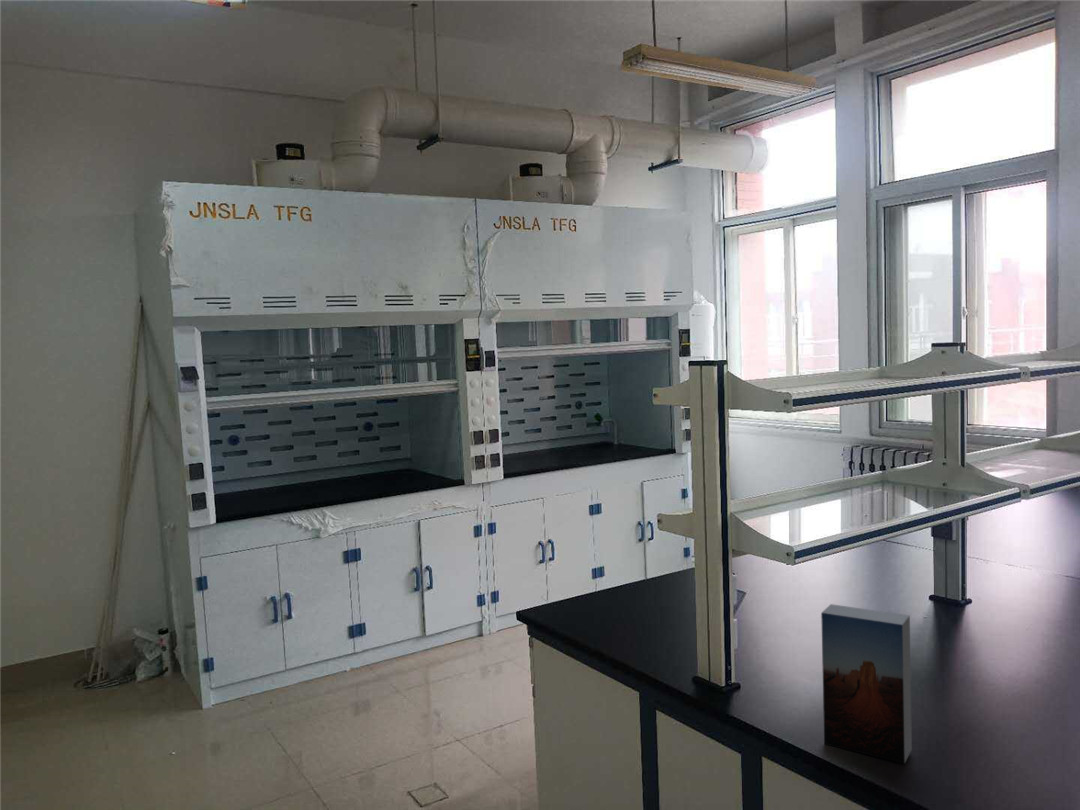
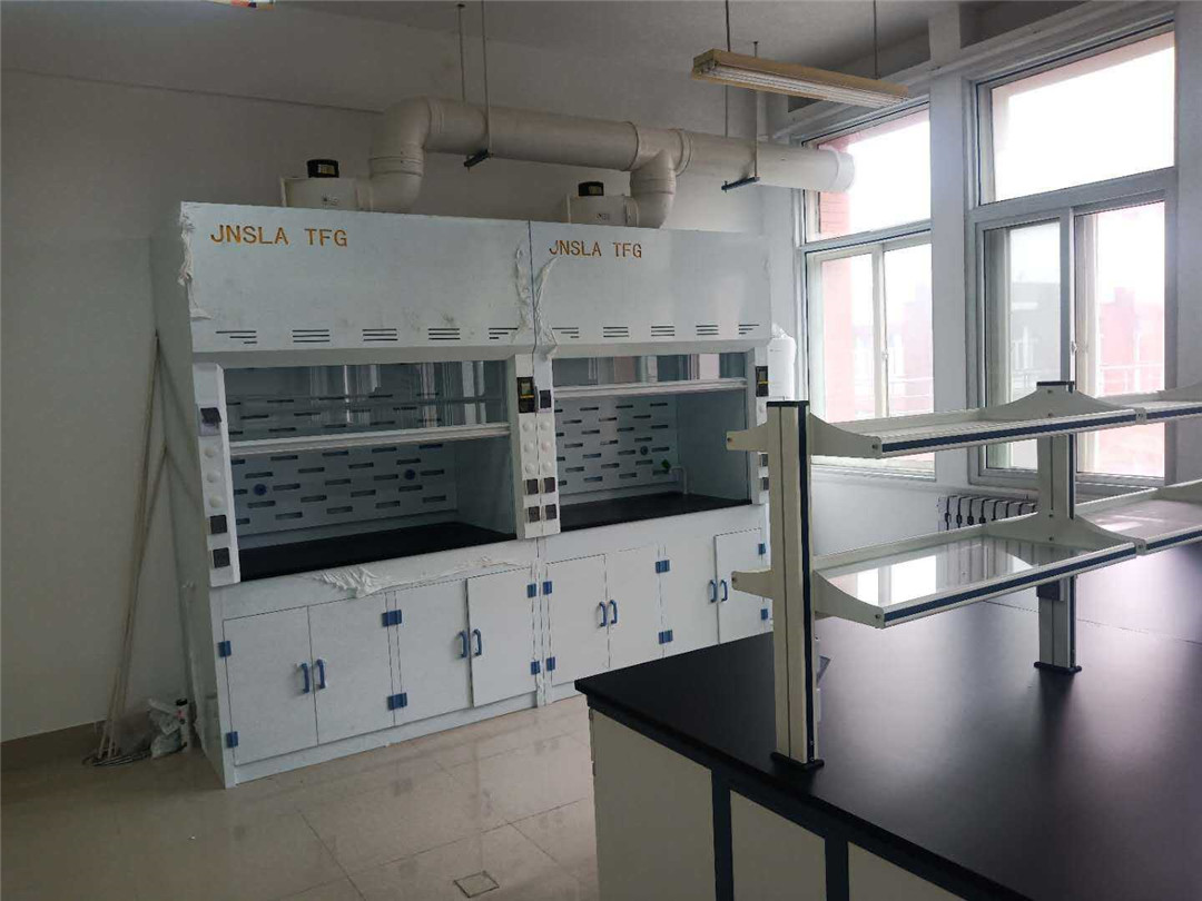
- book (866, 680)
